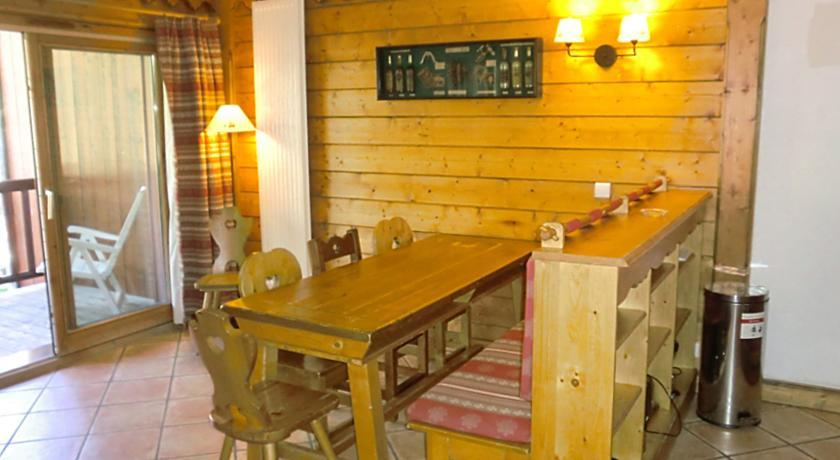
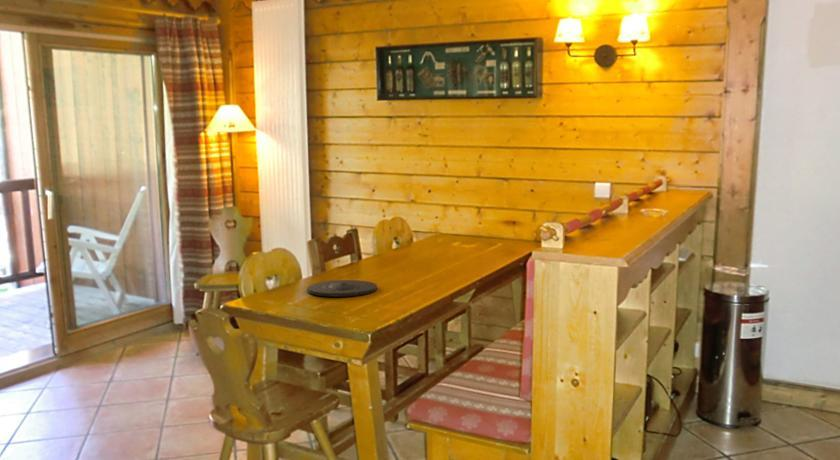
+ plate (342, 285)
